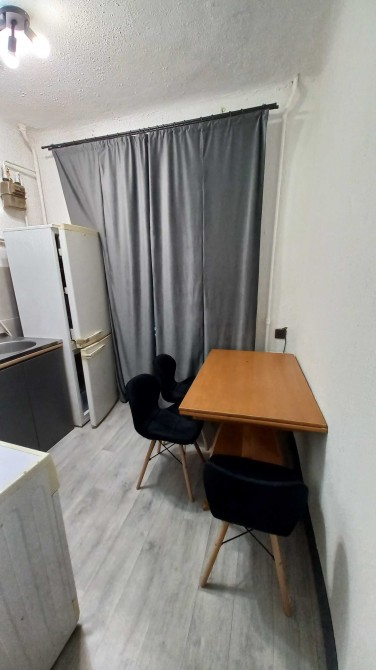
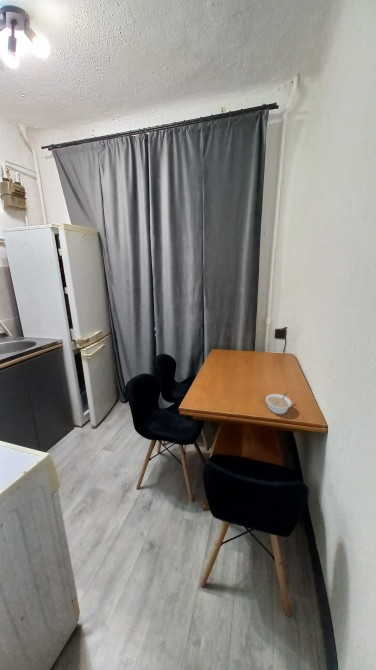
+ legume (278, 403)
